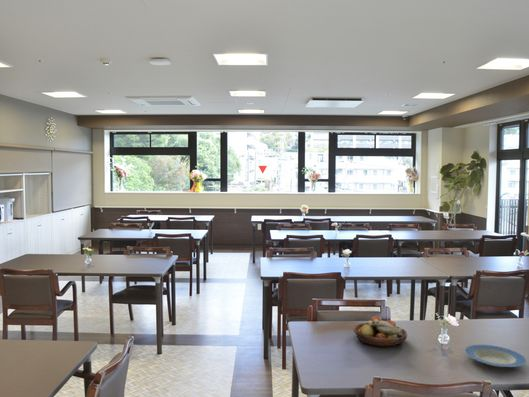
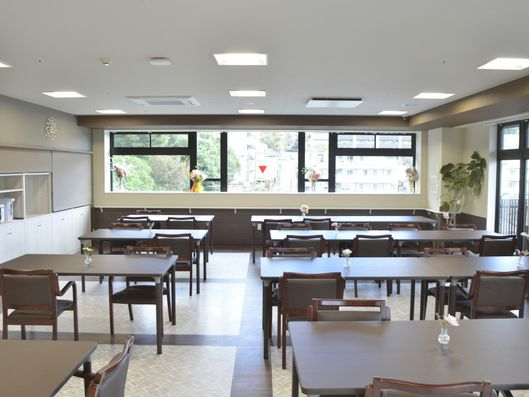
- fruit bowl (380, 328)
- plate (494, 358)
